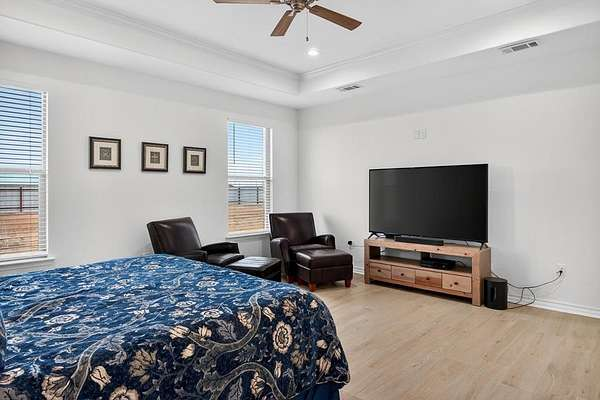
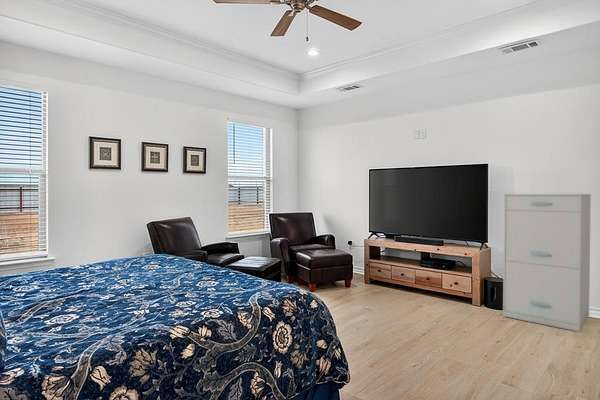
+ filing cabinet (546, 255)
